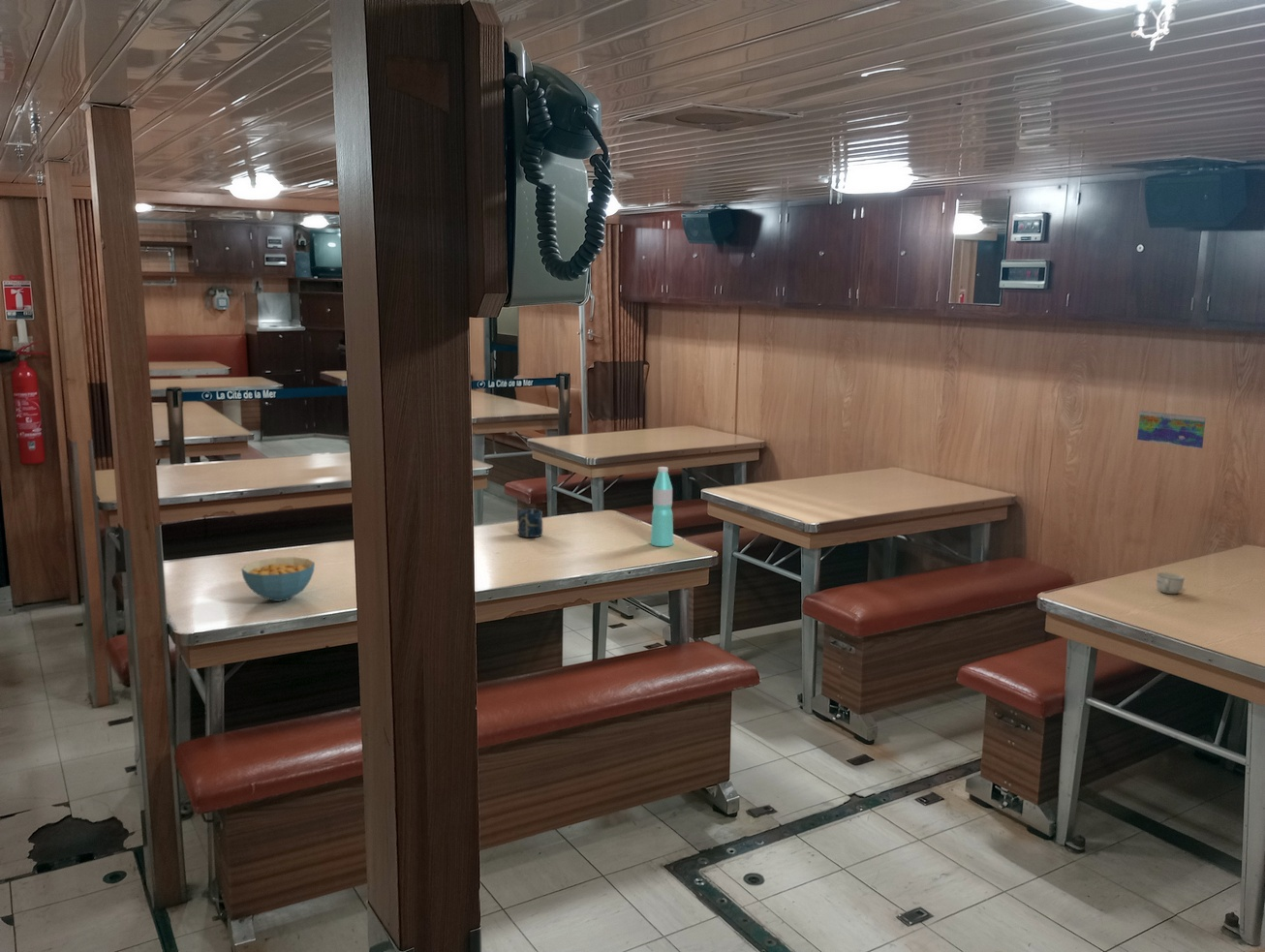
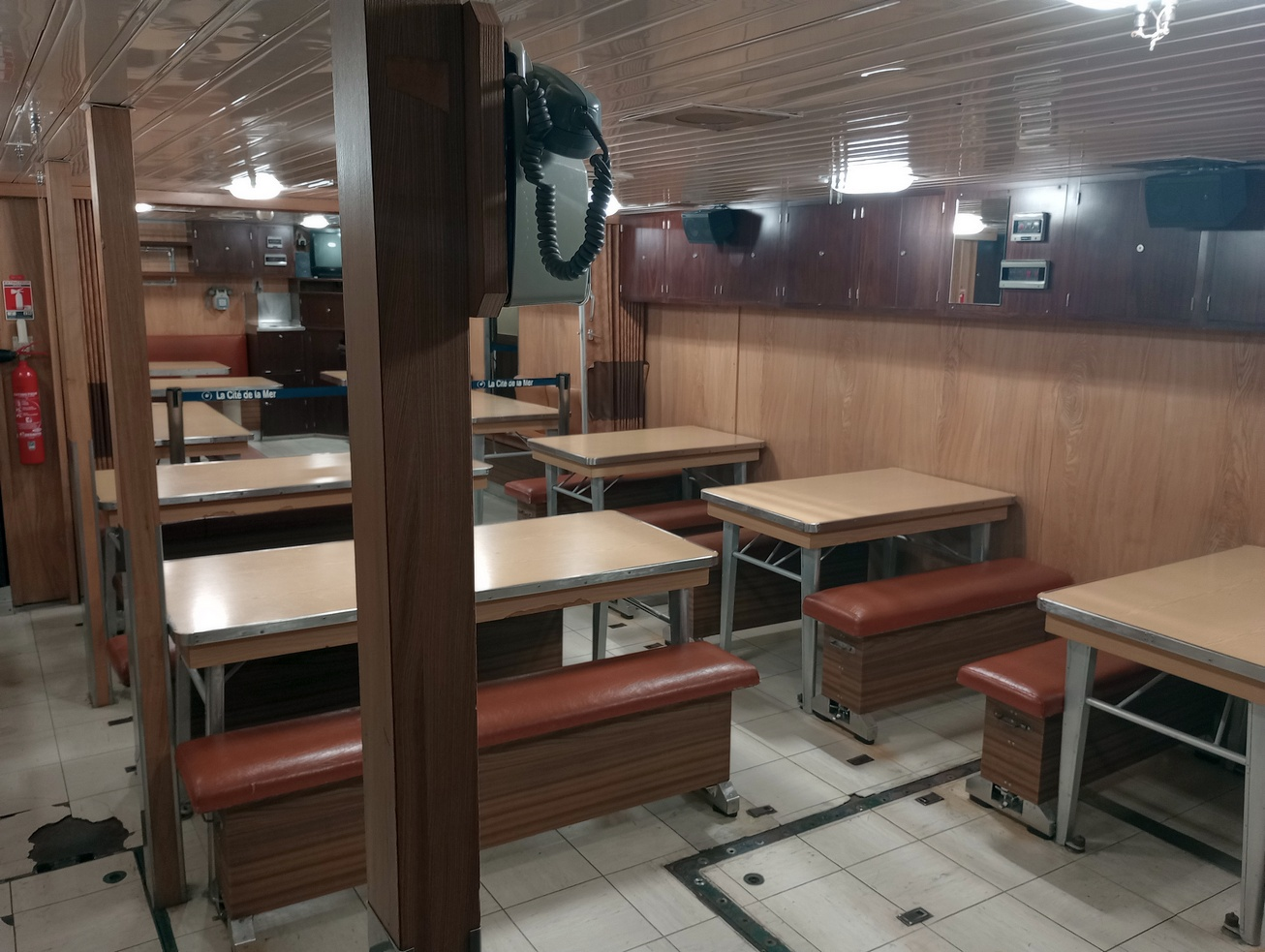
- cereal bowl (279, 582)
- cup (1168, 584)
- cup (532, 524)
- map (1169, 429)
- water bottle (663, 506)
